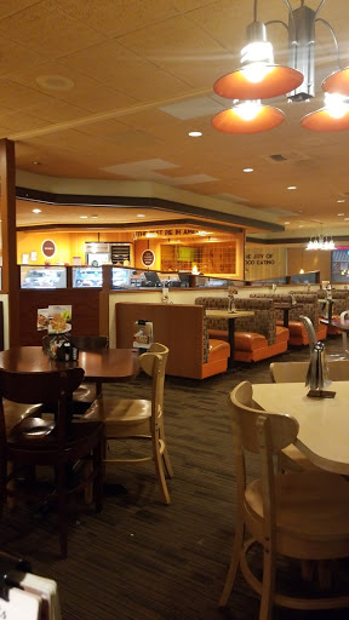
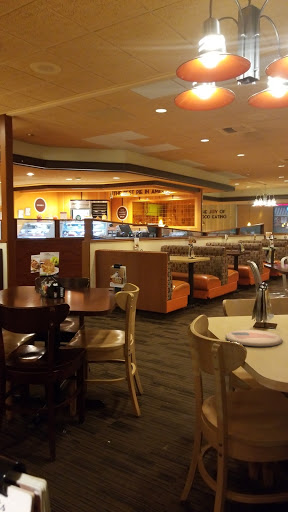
+ plate (253, 336)
